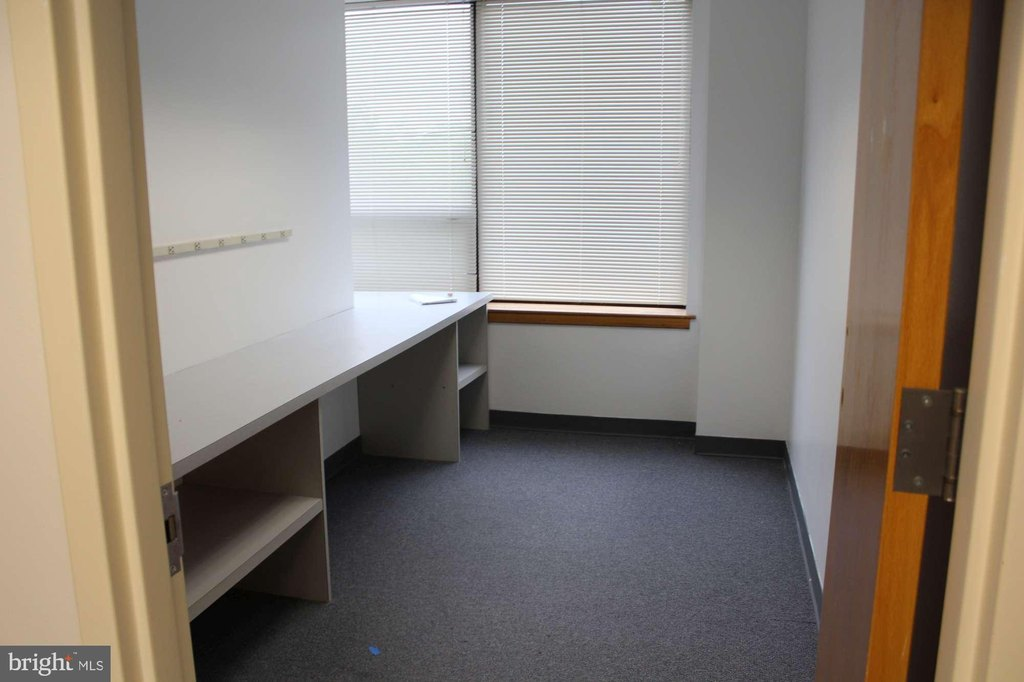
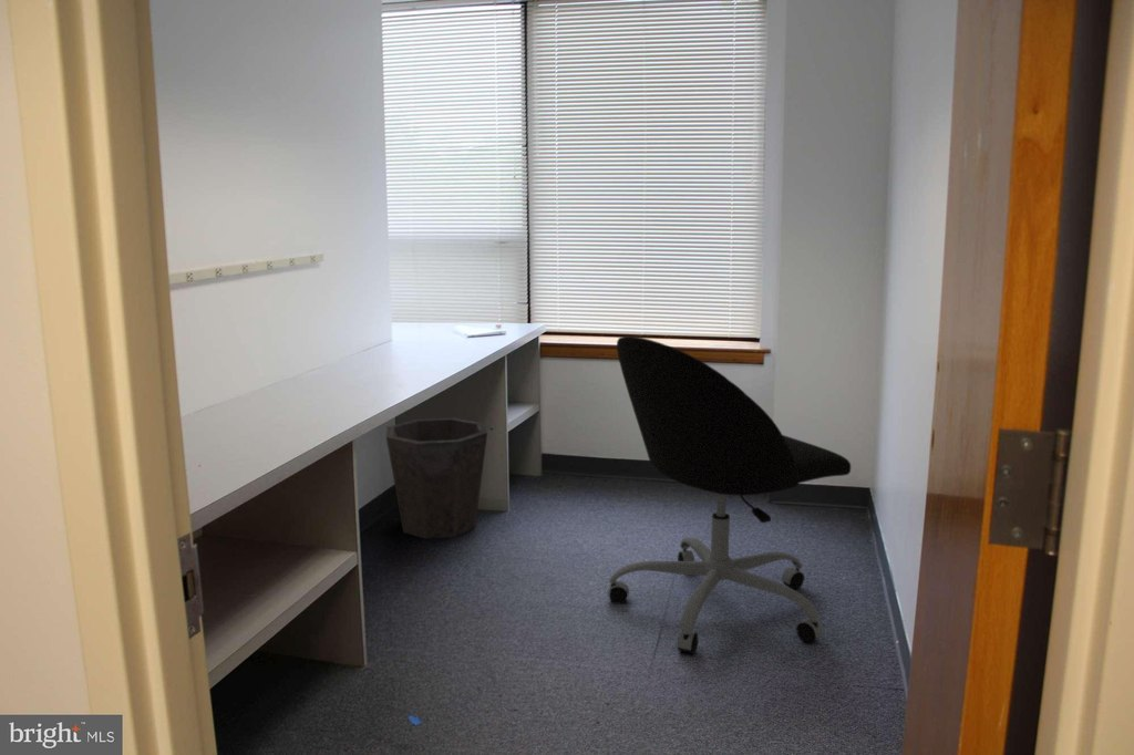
+ waste bin (437, 478)
+ office chair (726, 472)
